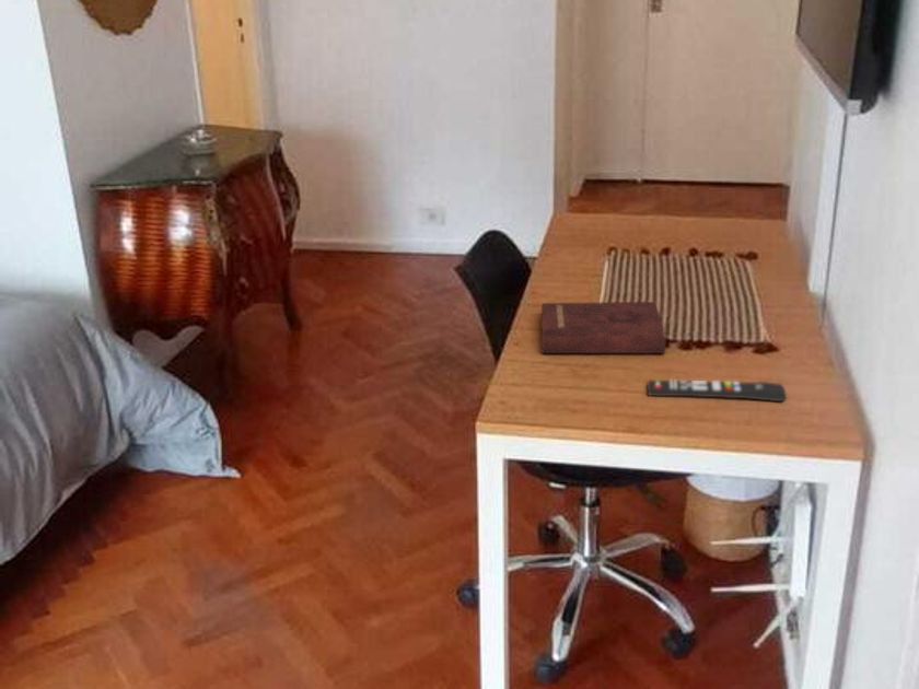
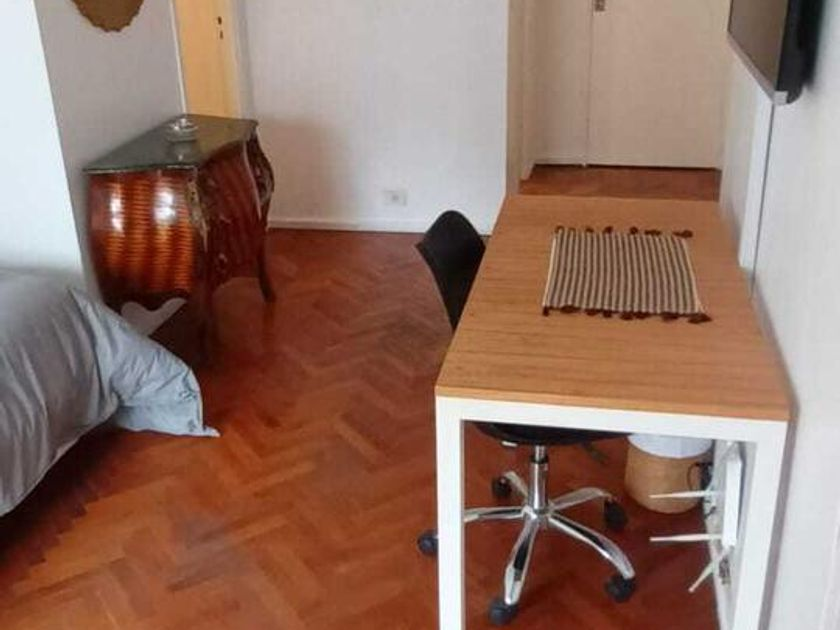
- hardback book (601, 327)
- remote control (716, 388)
